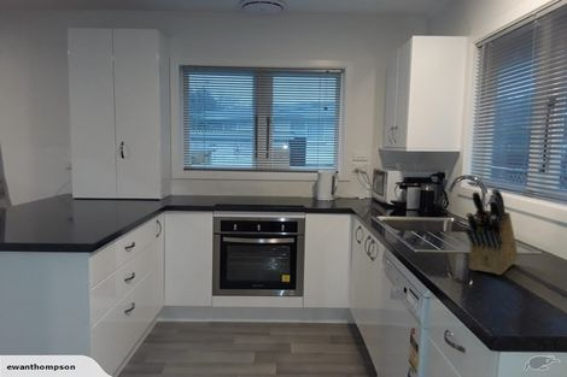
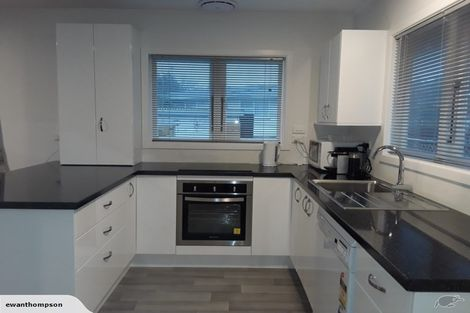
- knife block (492, 226)
